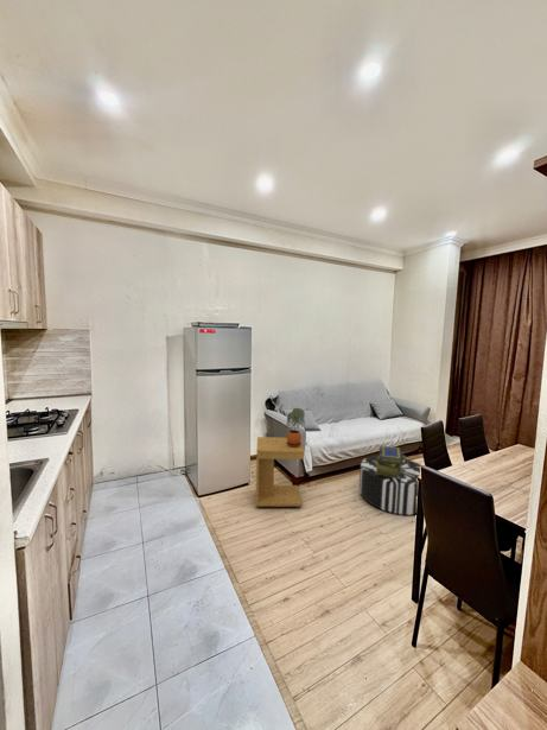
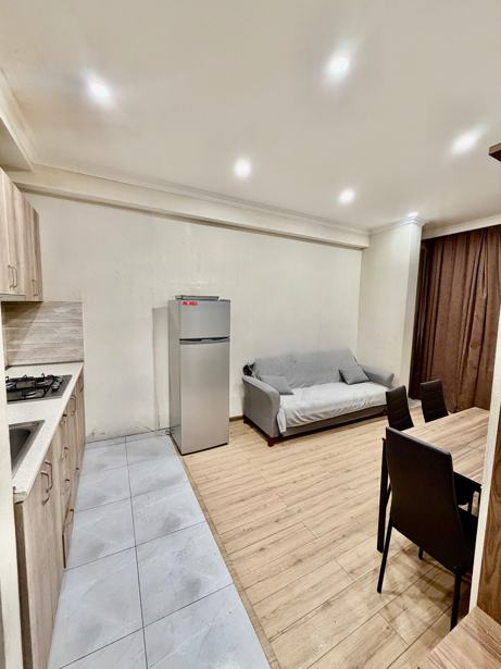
- side table (273, 471)
- stack of books (389, 461)
- potted plant (294, 427)
- pouf (394, 482)
